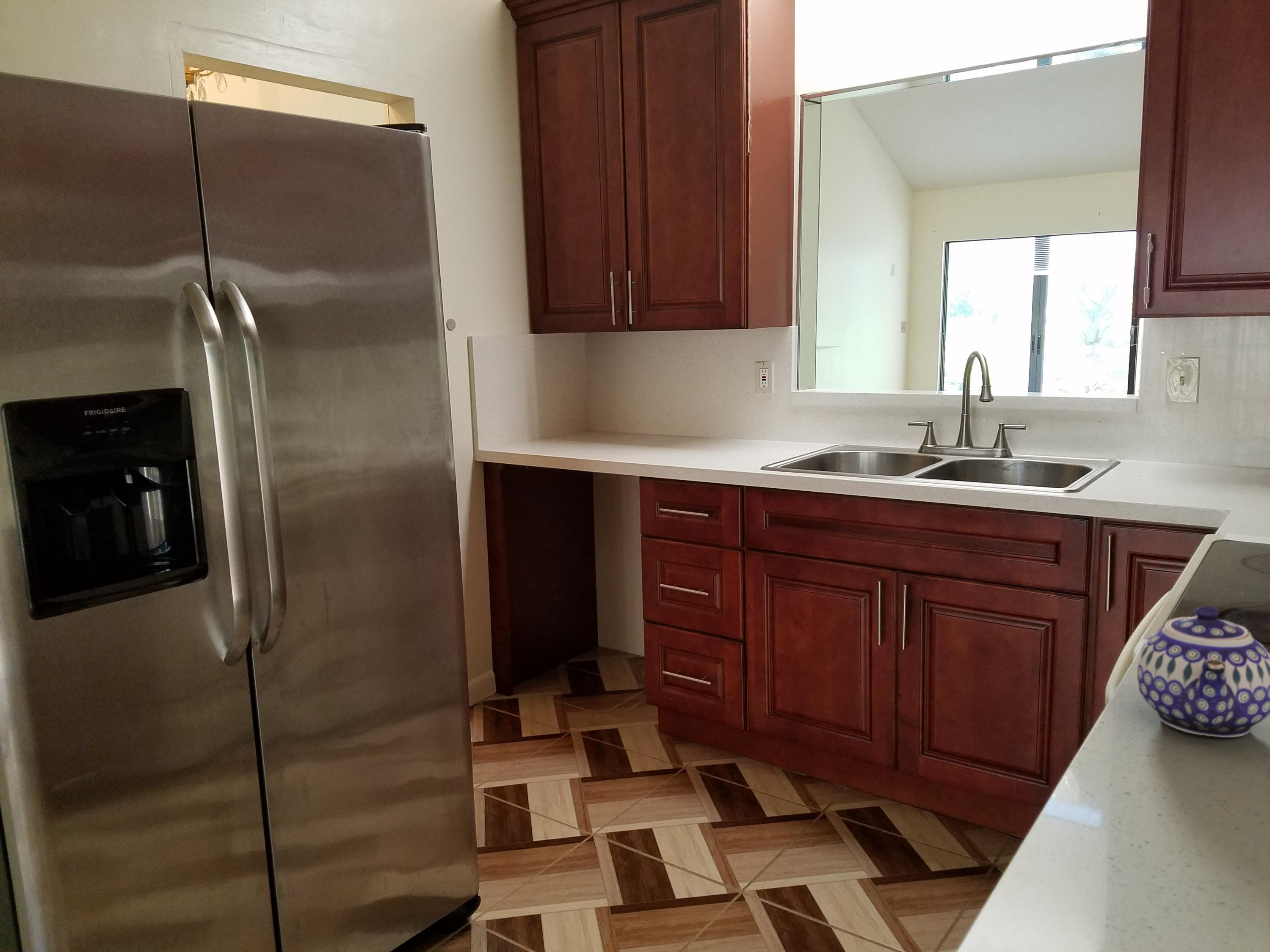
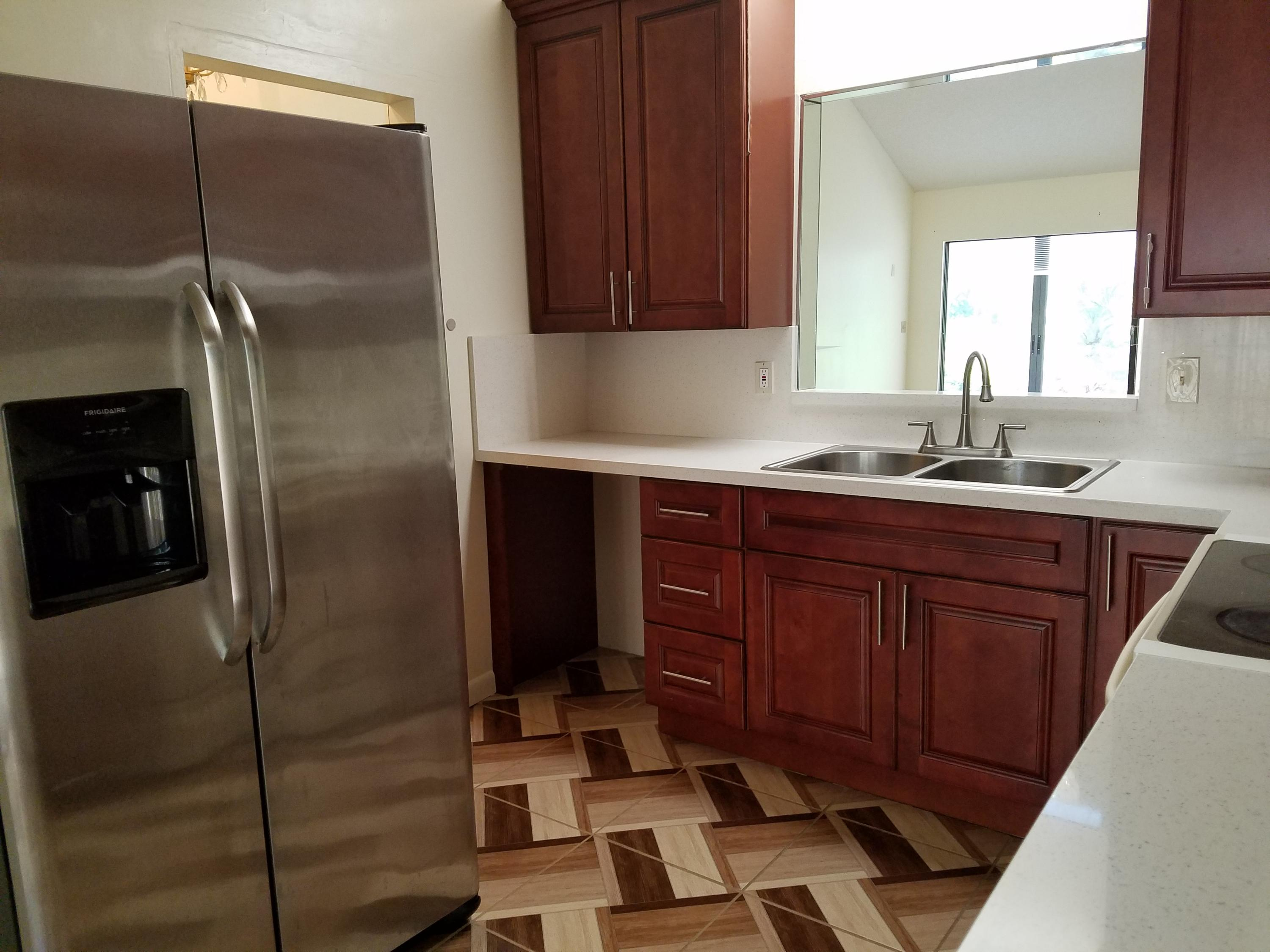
- teapot (1206, 665)
